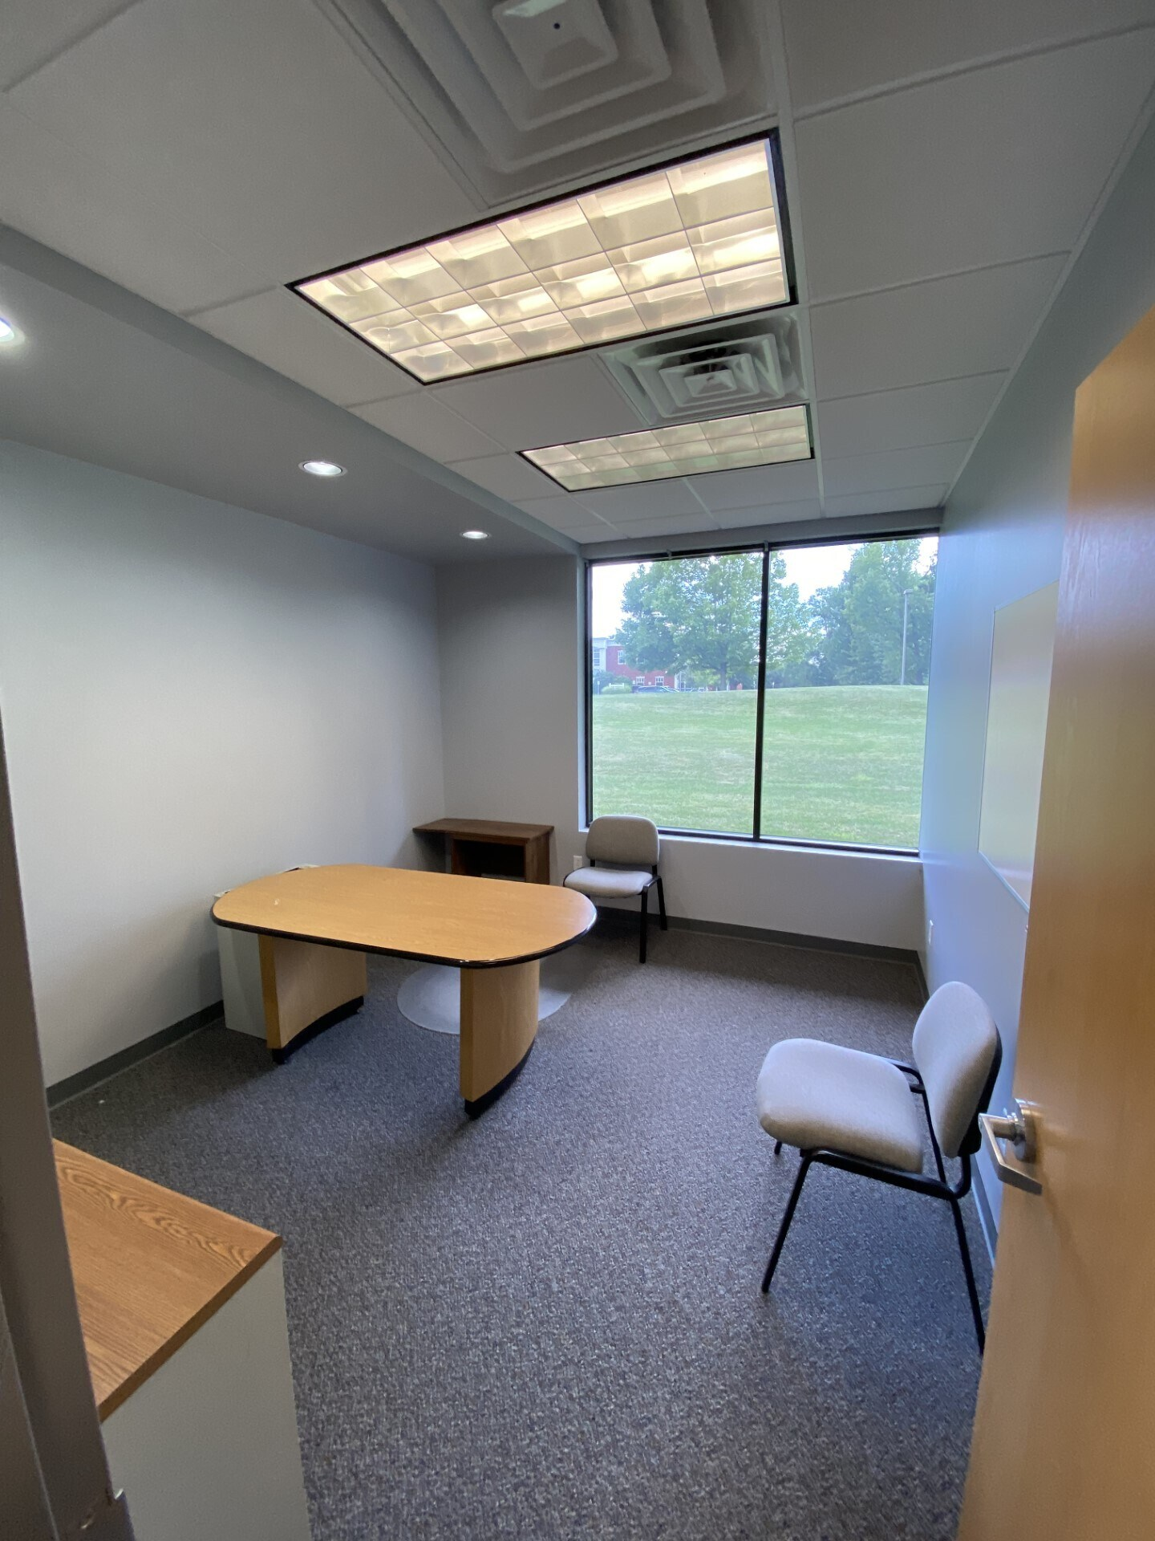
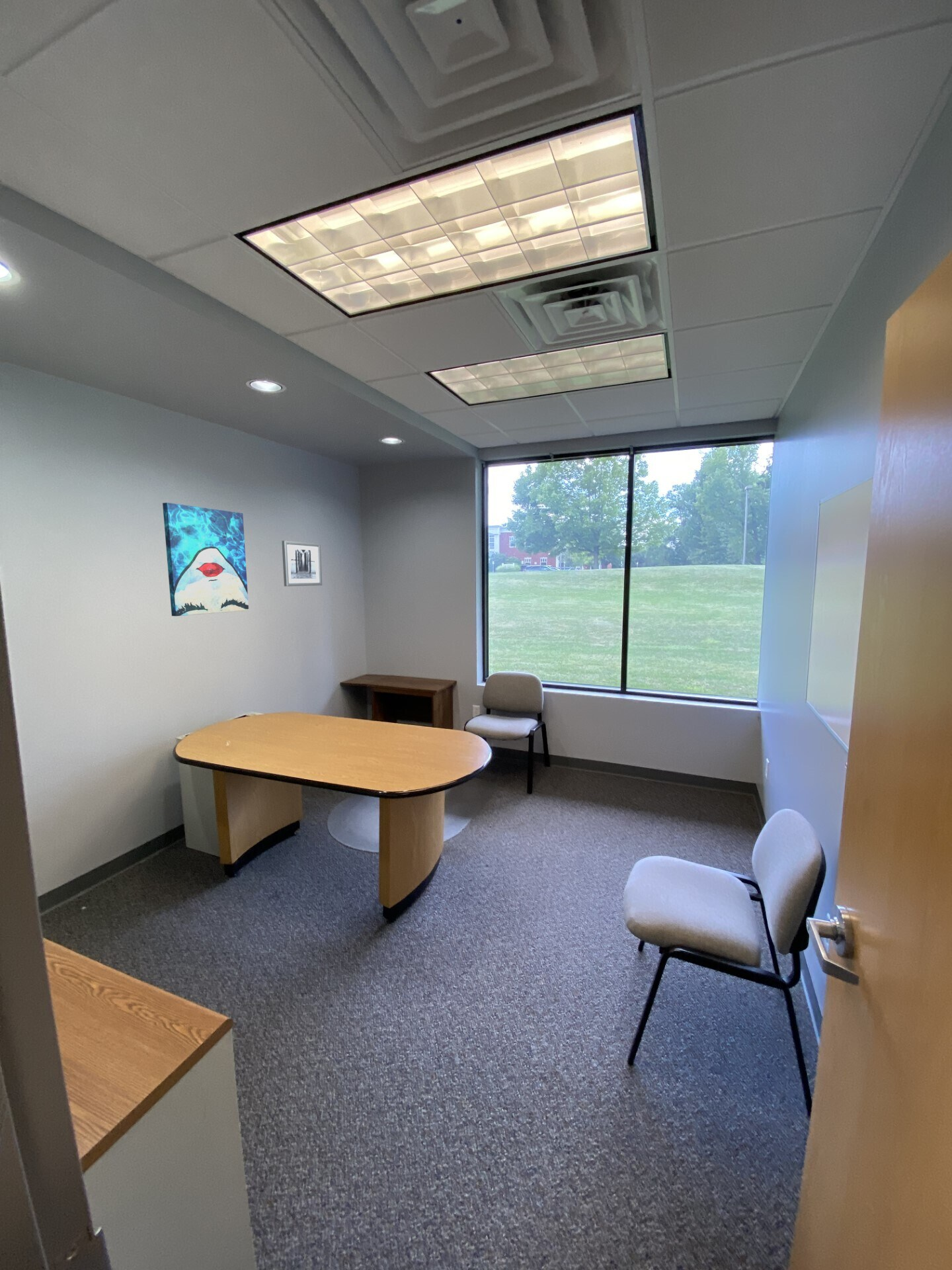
+ wall art (209, 561)
+ wall art (303, 564)
